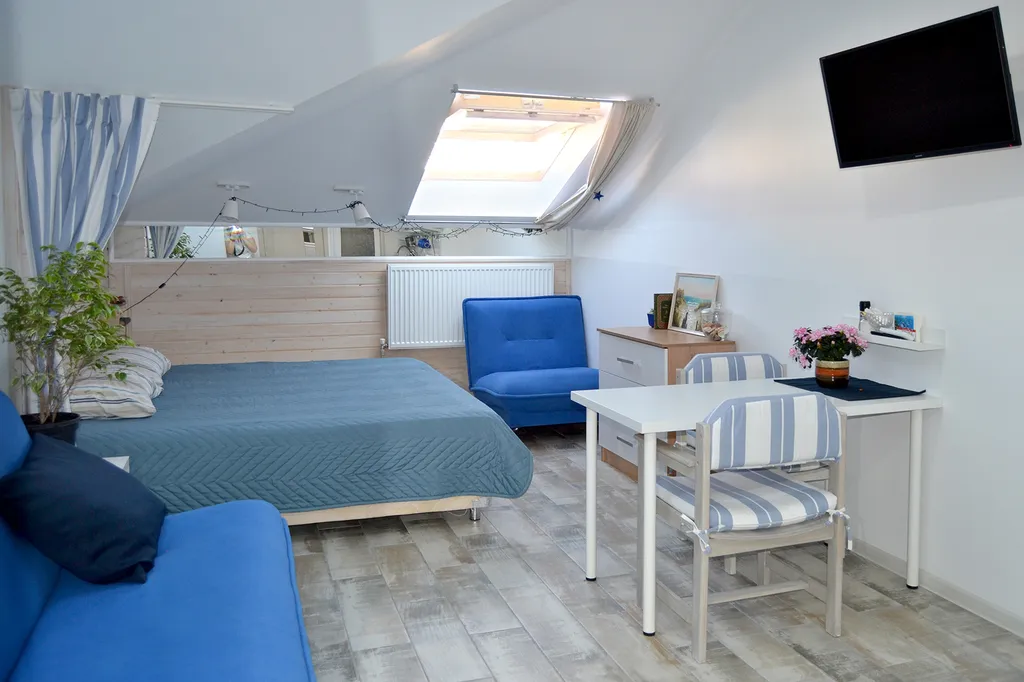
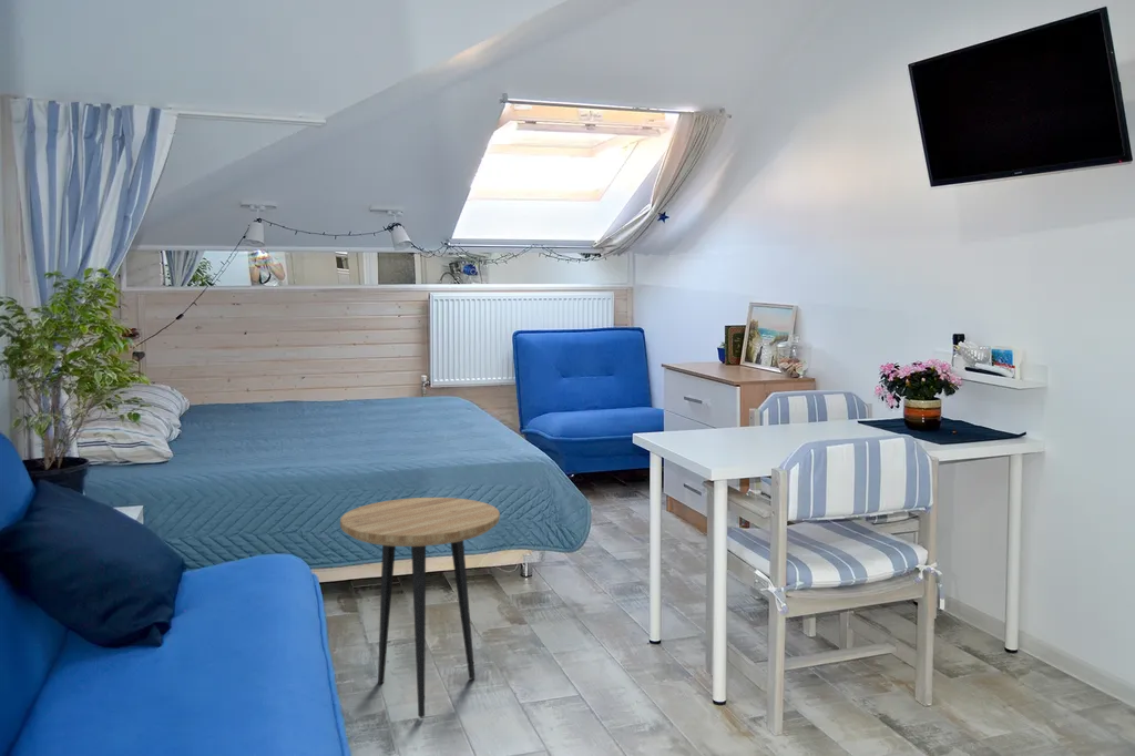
+ side table (422, 604)
